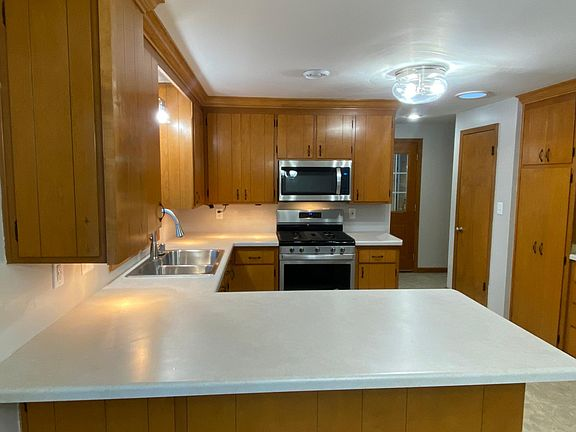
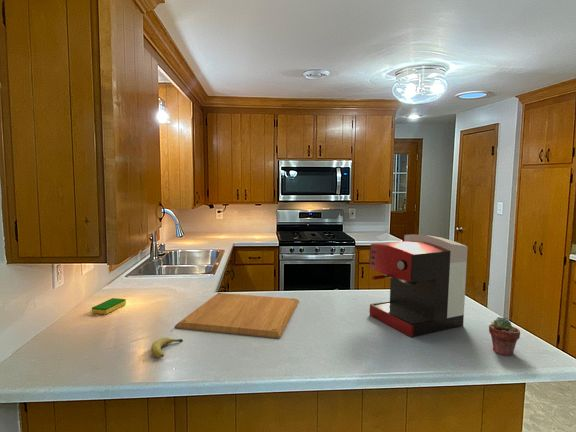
+ dish sponge (109, 305)
+ chopping board (243, 311)
+ coffee maker (408, 279)
+ fruit (164, 344)
+ potted succulent (503, 335)
